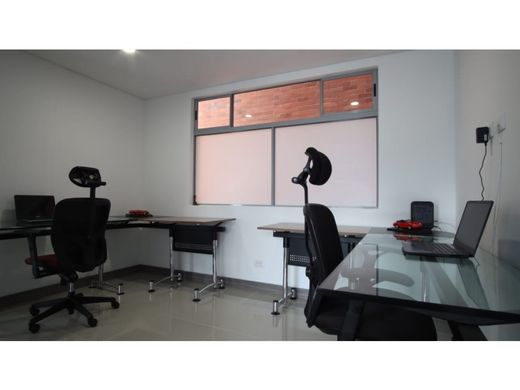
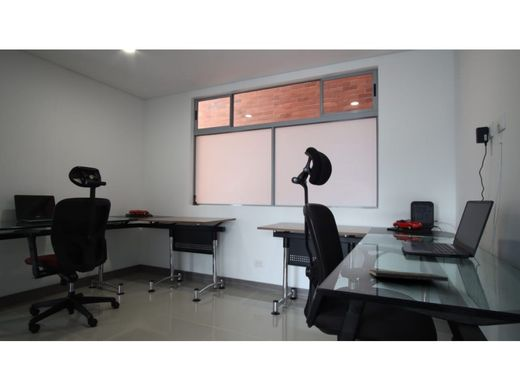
+ notepad (404, 275)
